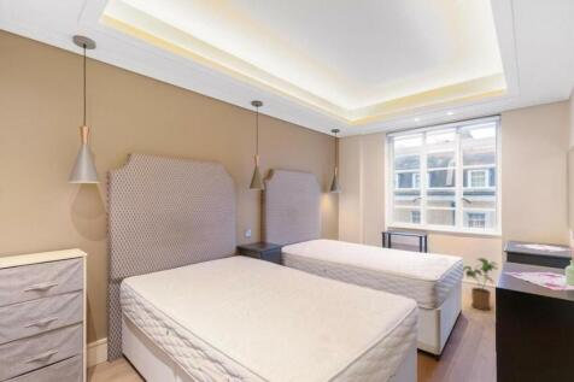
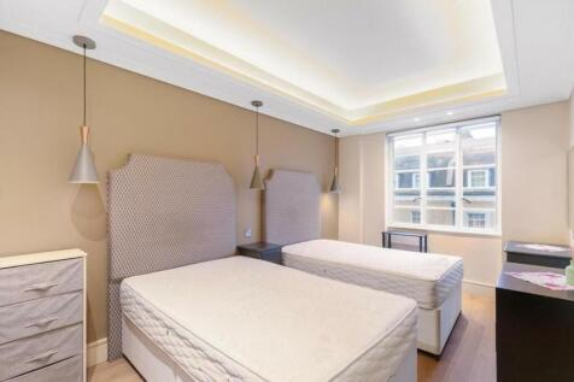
- house plant (479, 282)
